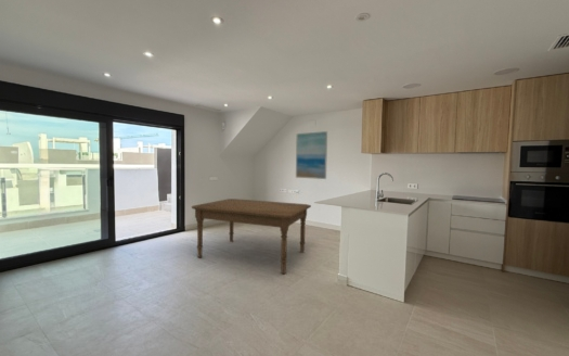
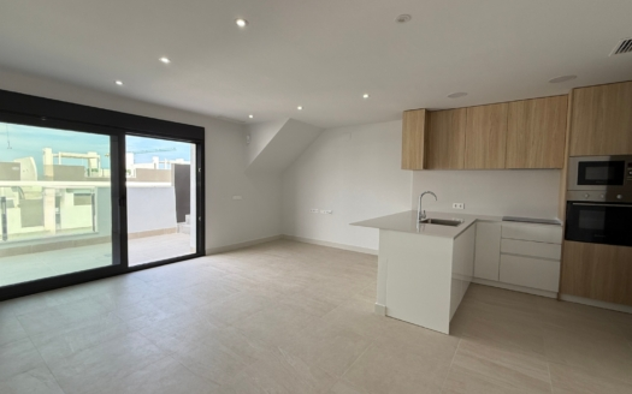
- wall art (310, 155)
- dining table (253, 224)
